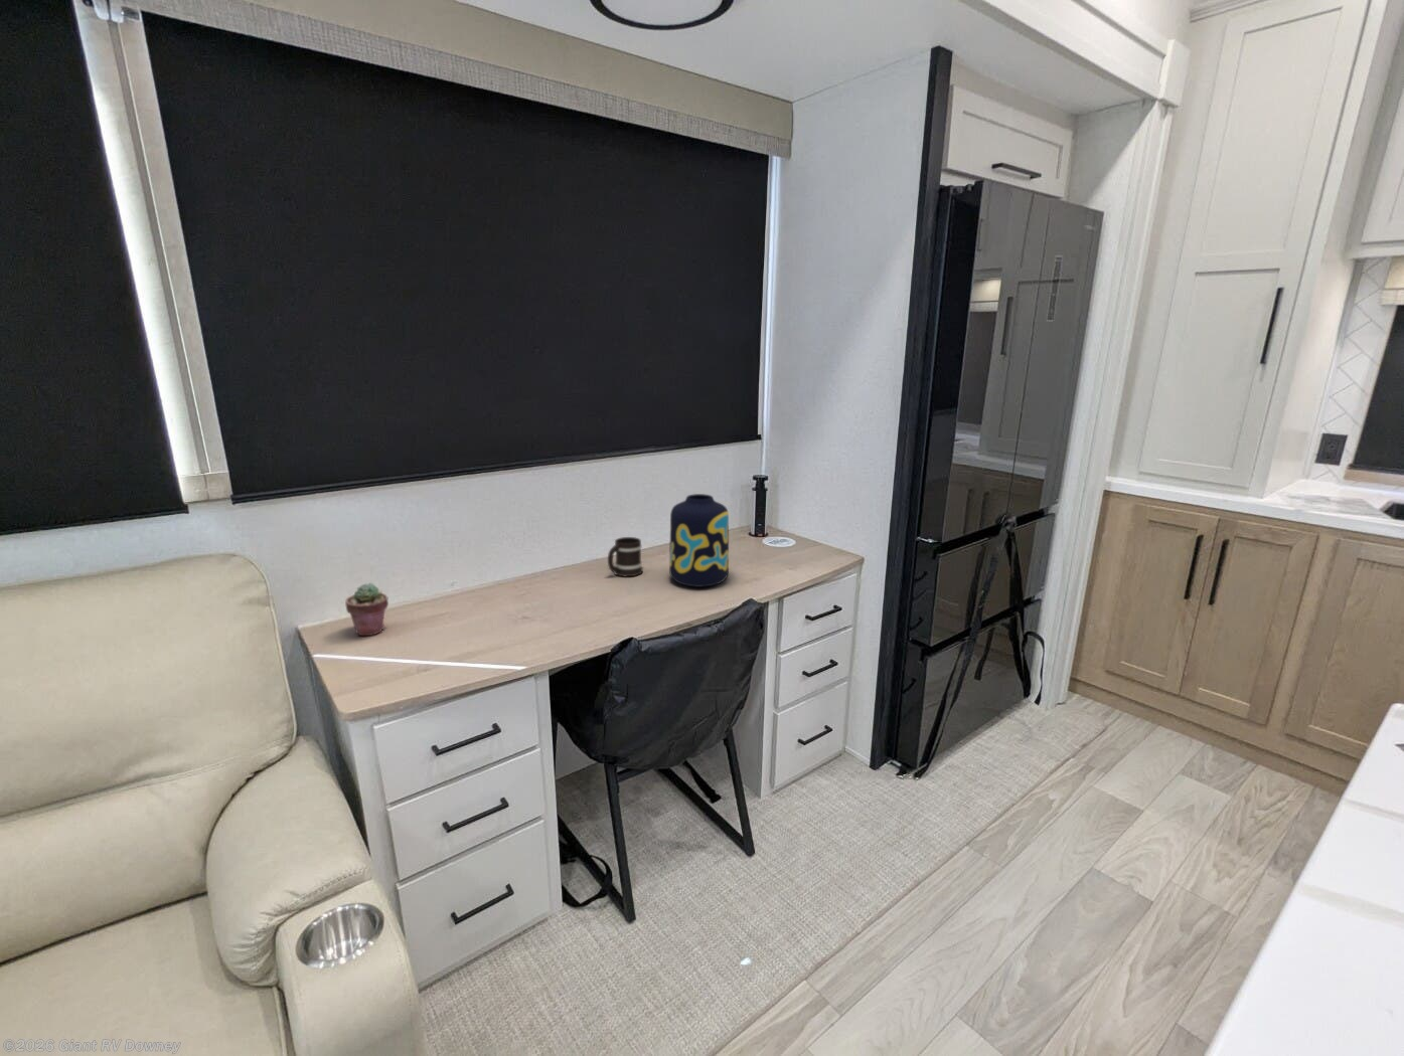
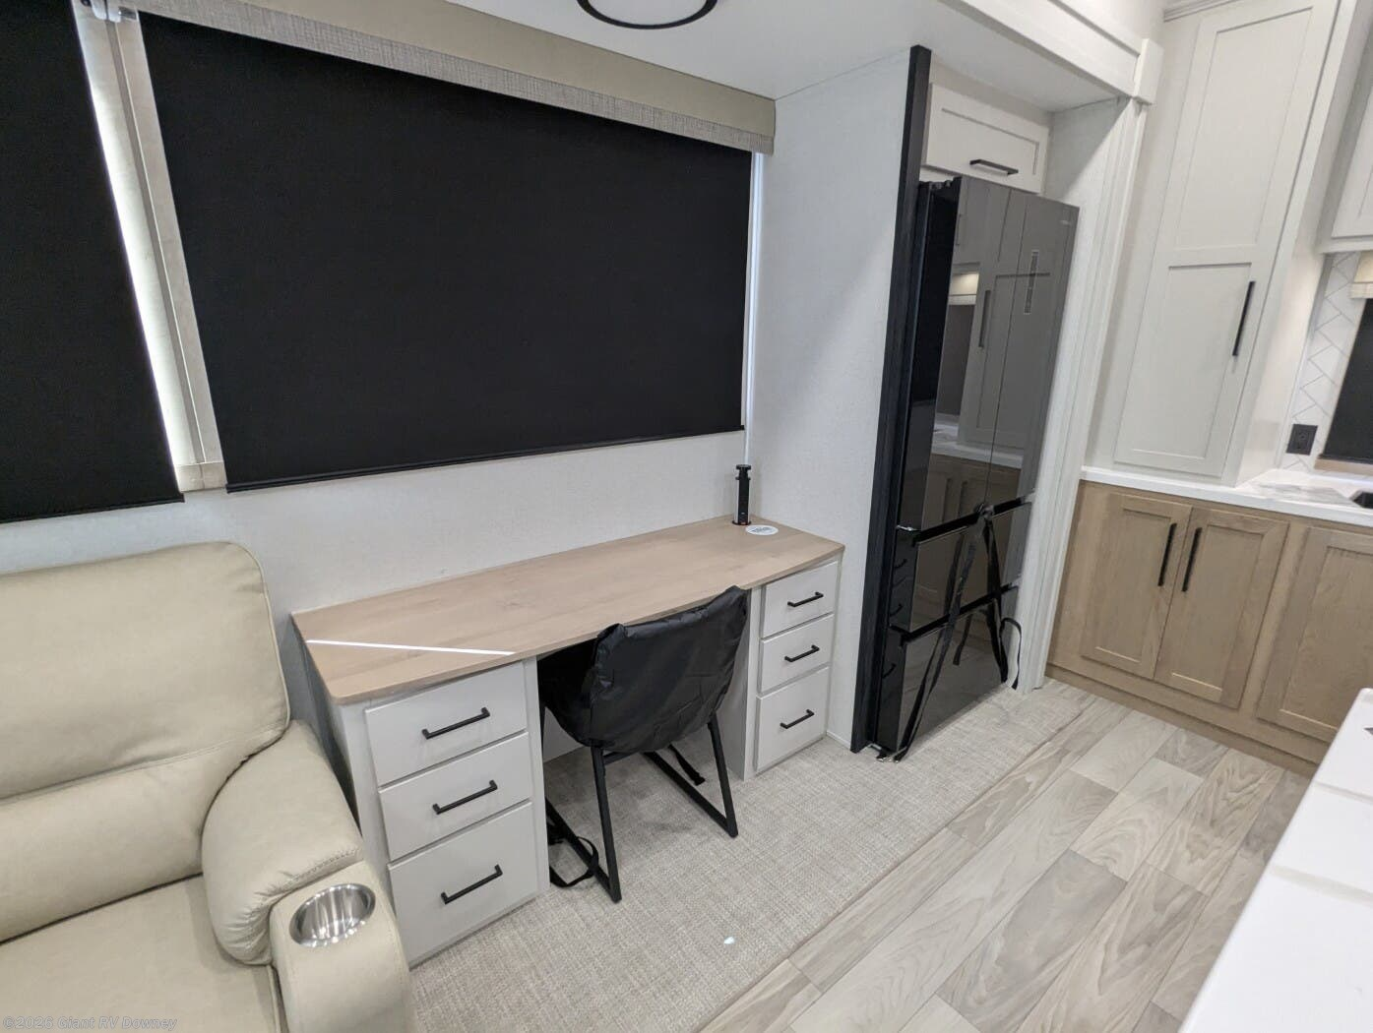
- mug (624, 557)
- potted succulent (367, 608)
- vase (698, 538)
